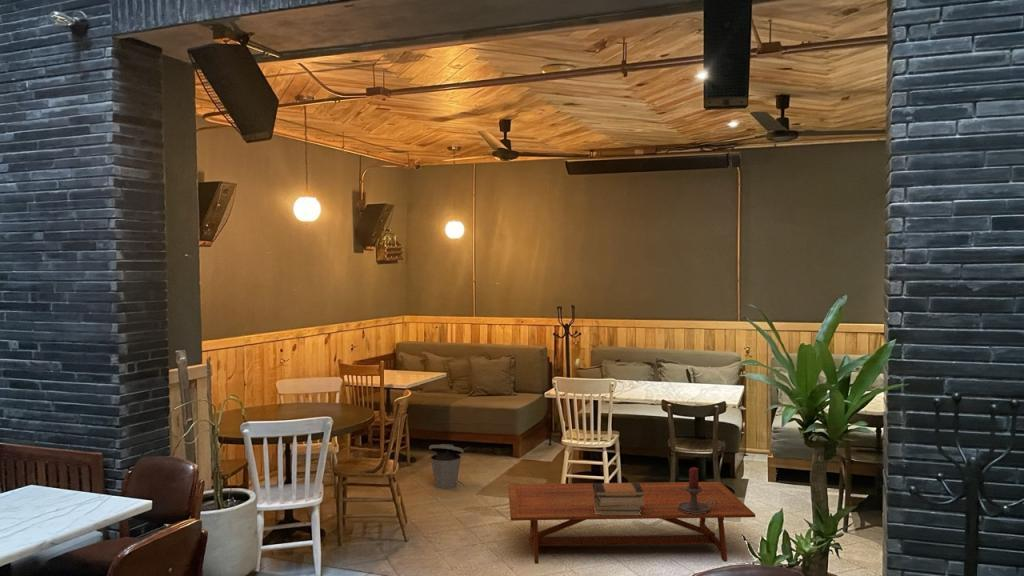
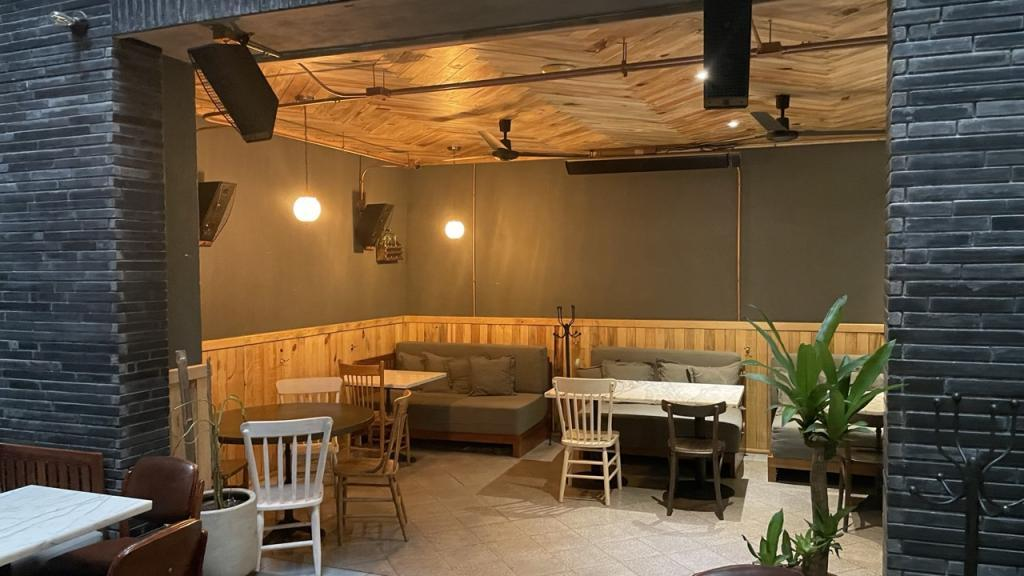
- trash can (446, 463)
- book stack (617, 498)
- coffee table (623, 518)
- candle holder (698, 488)
